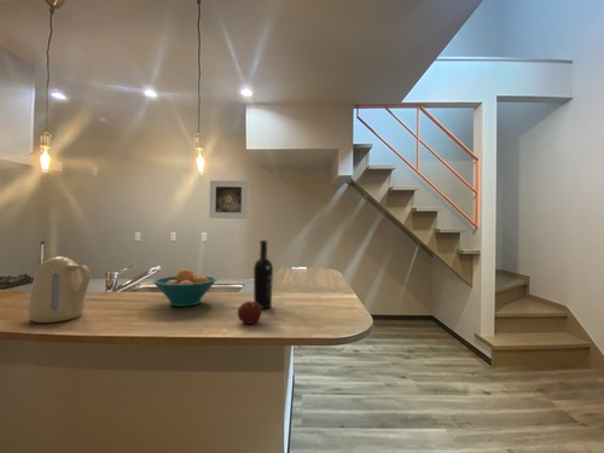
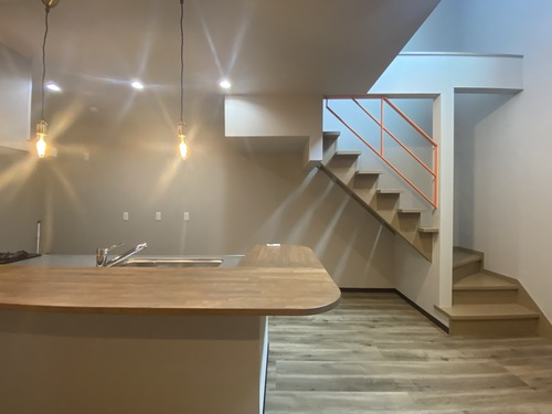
- kettle (60, 286)
- apple (249, 312)
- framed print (228, 199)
- wine bottle (262, 273)
- fruit bowl (185, 285)
